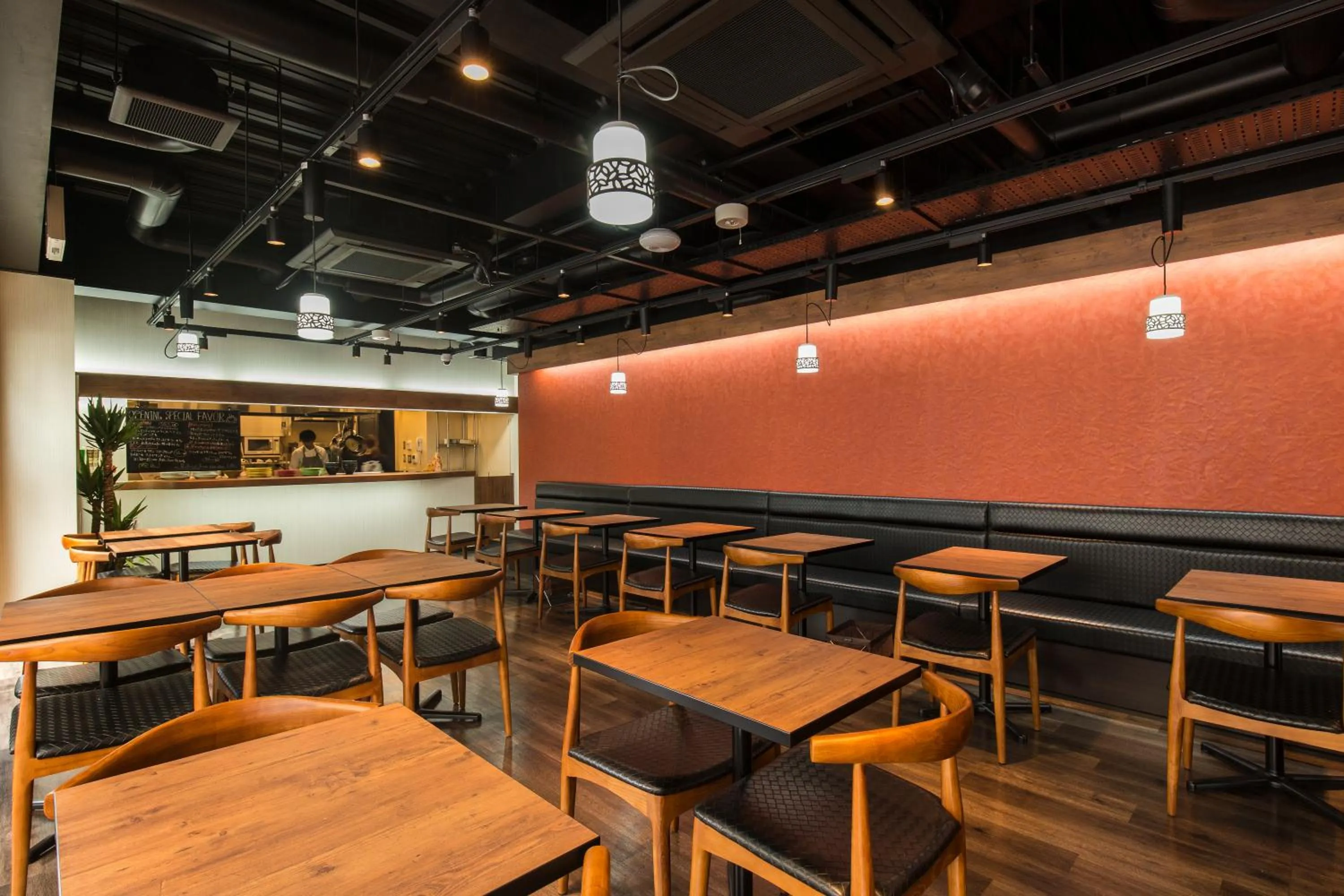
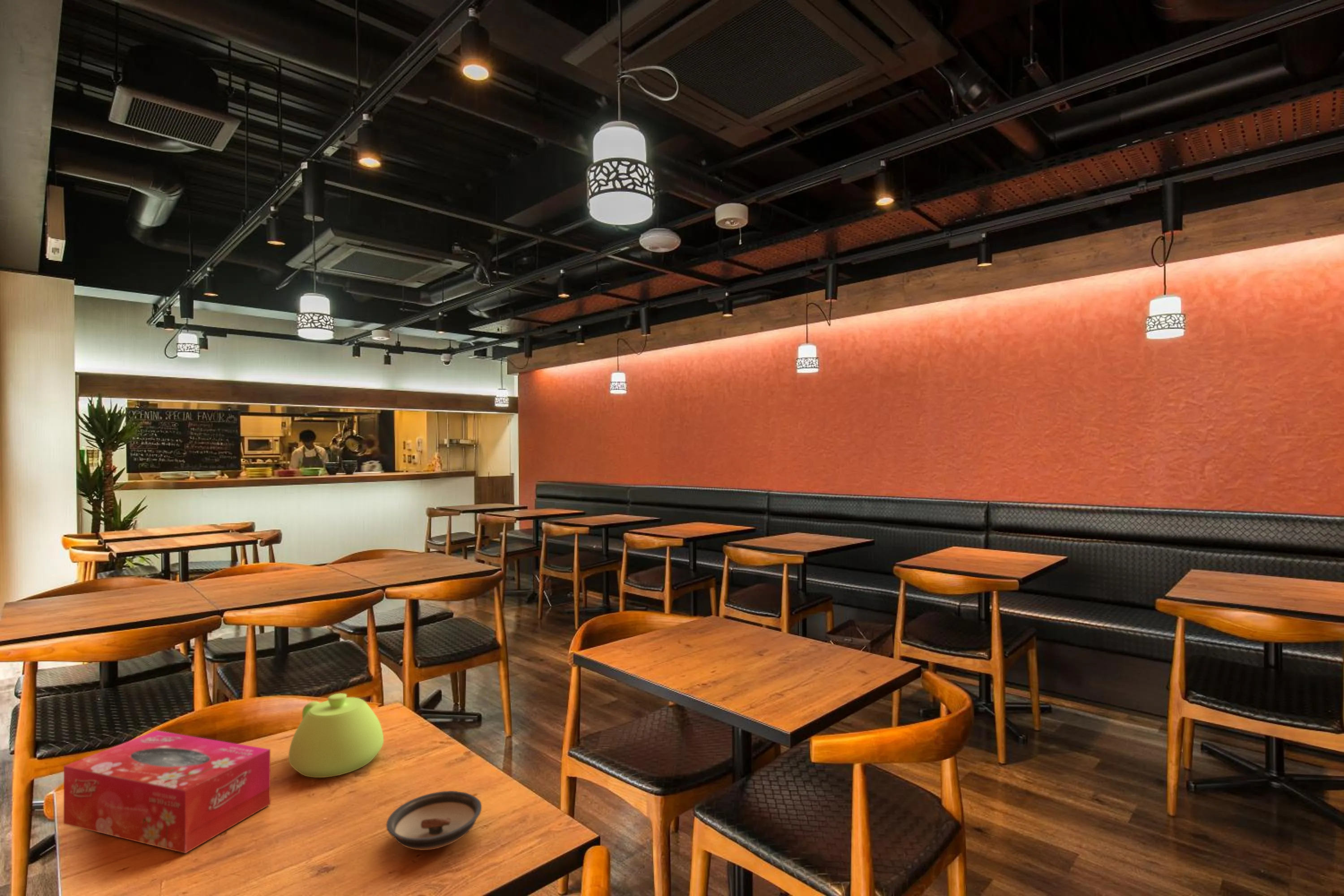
+ teapot (333, 727)
+ saucer (435, 824)
+ tissue box (169, 785)
